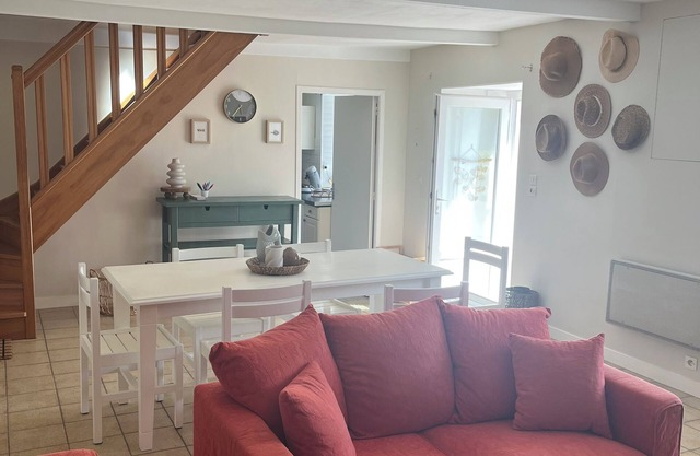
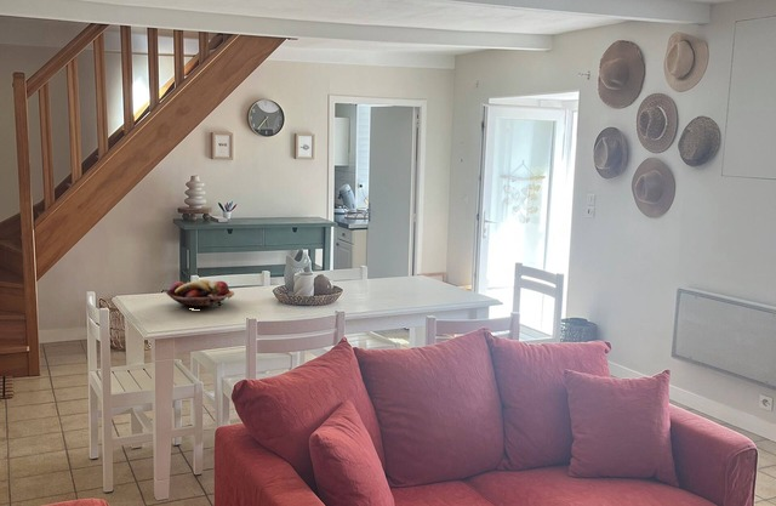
+ fruit basket (201, 291)
